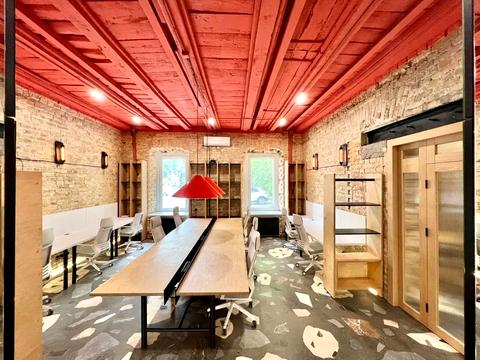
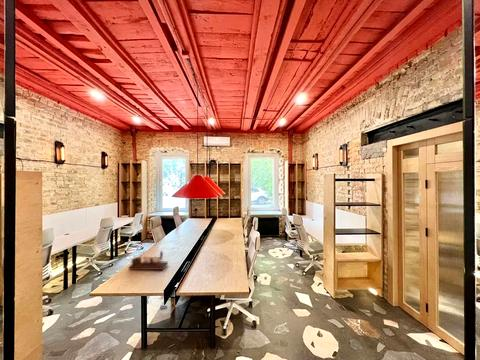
+ desk organizer (147, 258)
